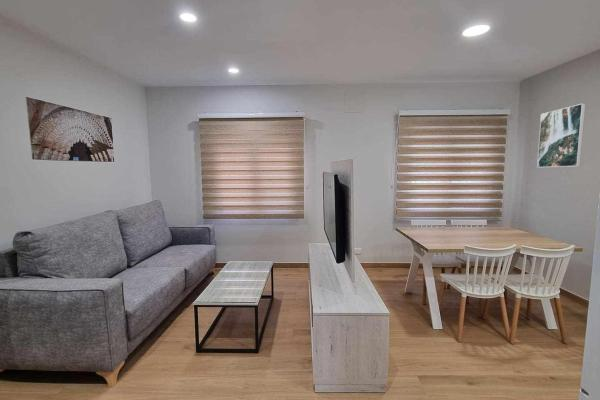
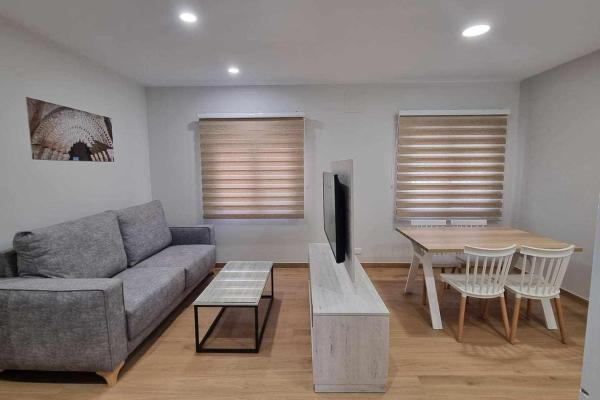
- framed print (559, 138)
